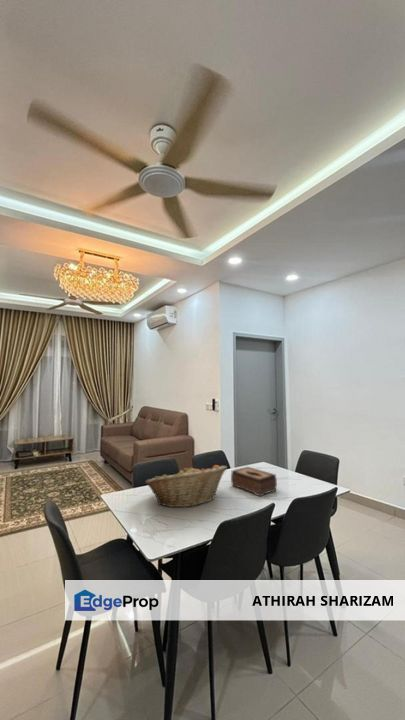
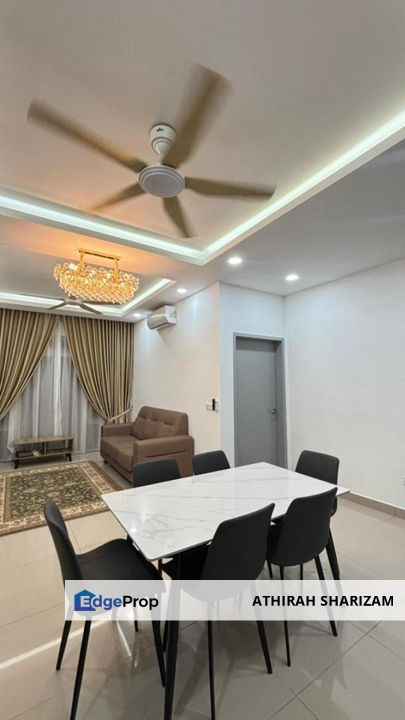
- tissue box (253, 480)
- fruit basket (187, 481)
